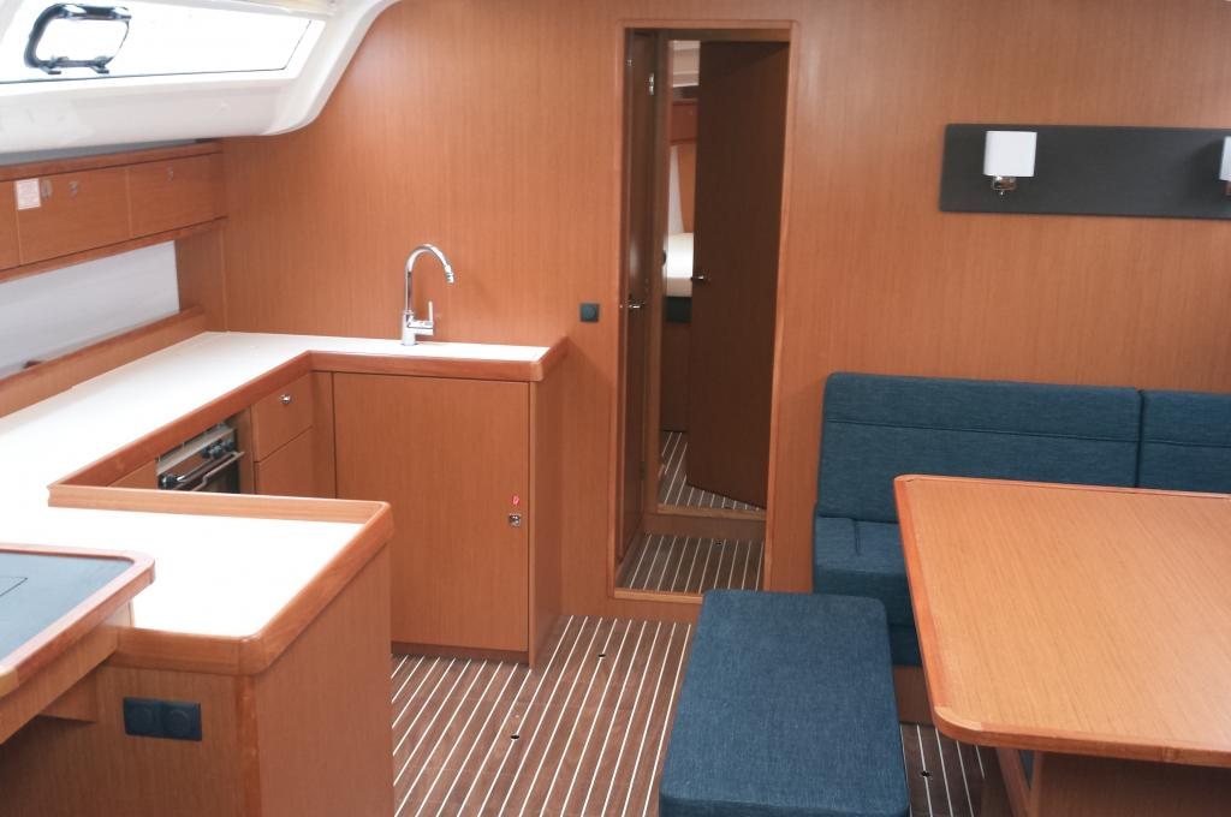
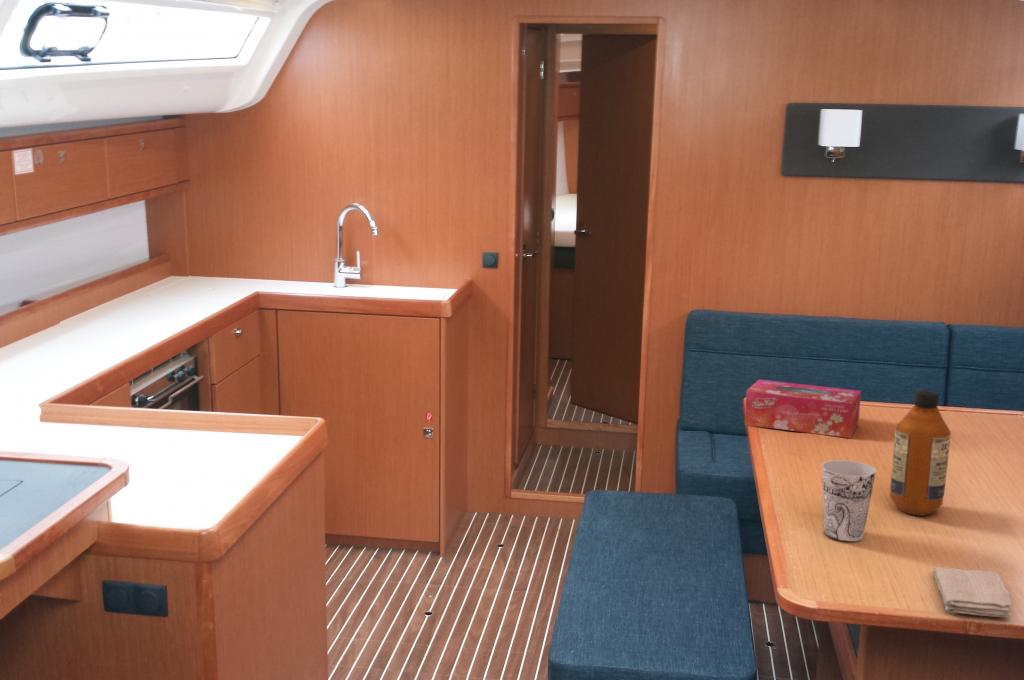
+ cup (846, 501)
+ bottle (920, 452)
+ washcloth (971, 589)
+ tissue box (802, 407)
